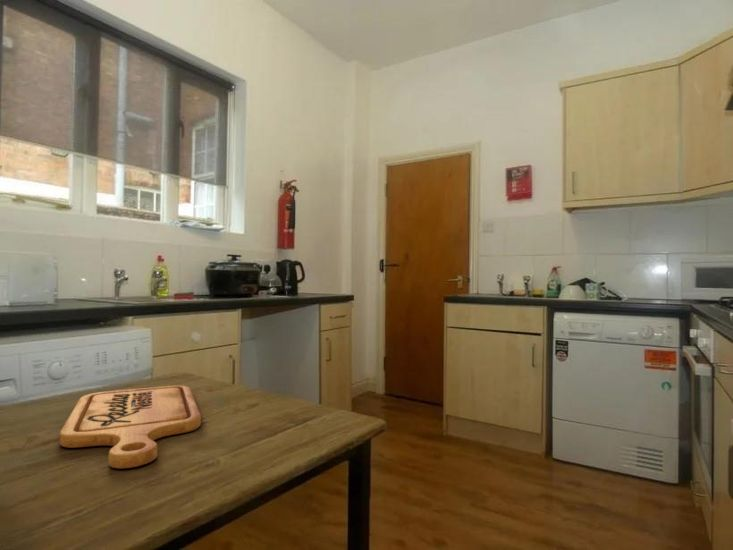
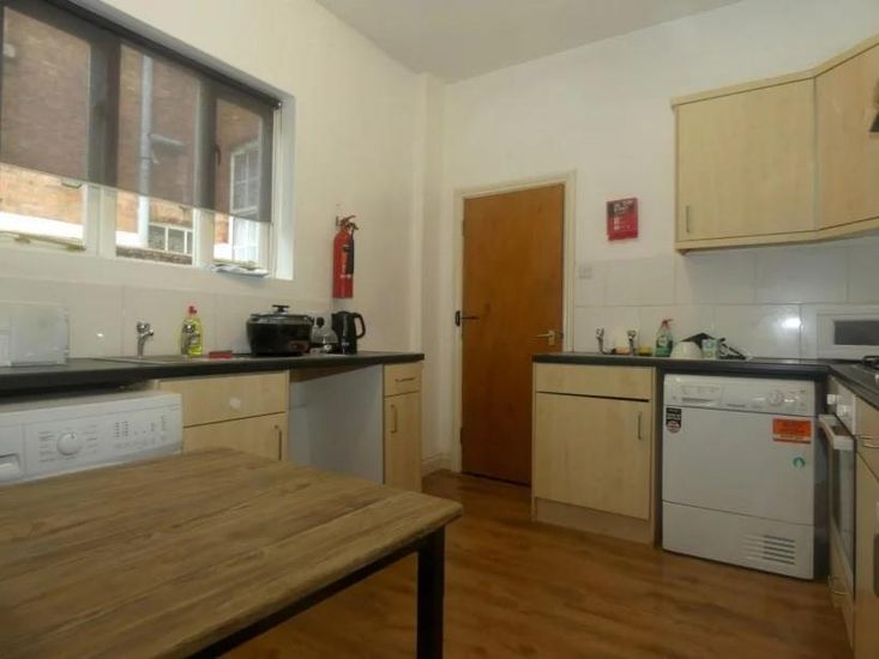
- cutting board (135, 419)
